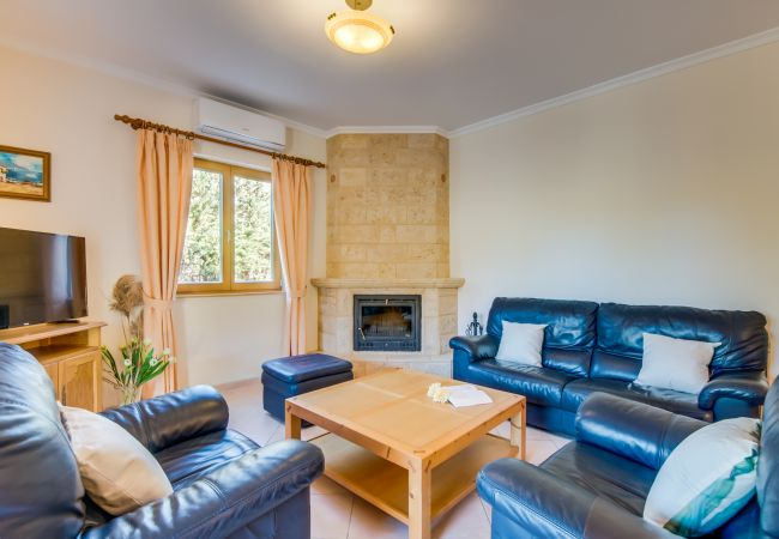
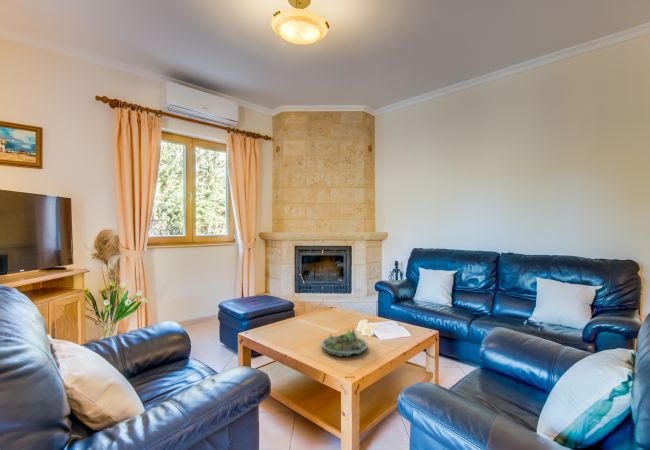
+ succulent planter (344, 339)
